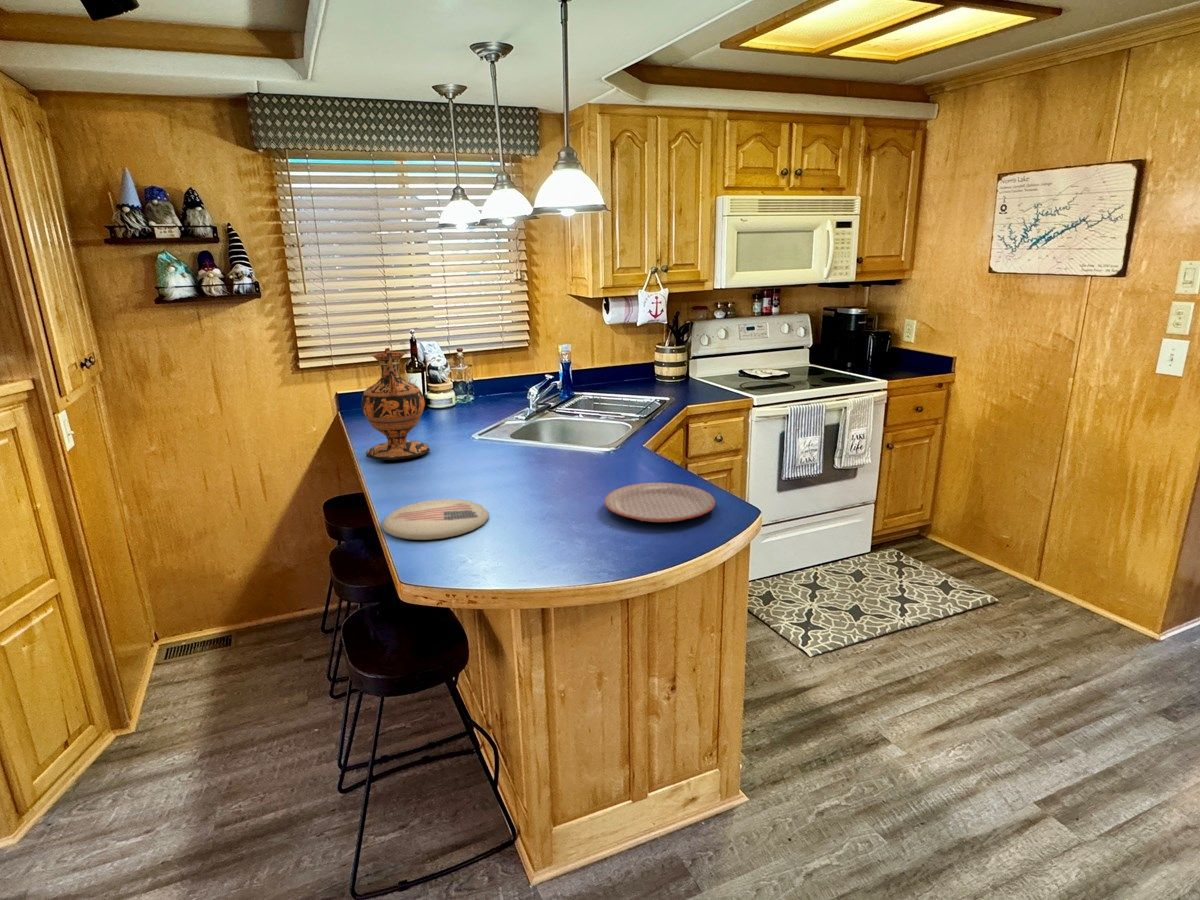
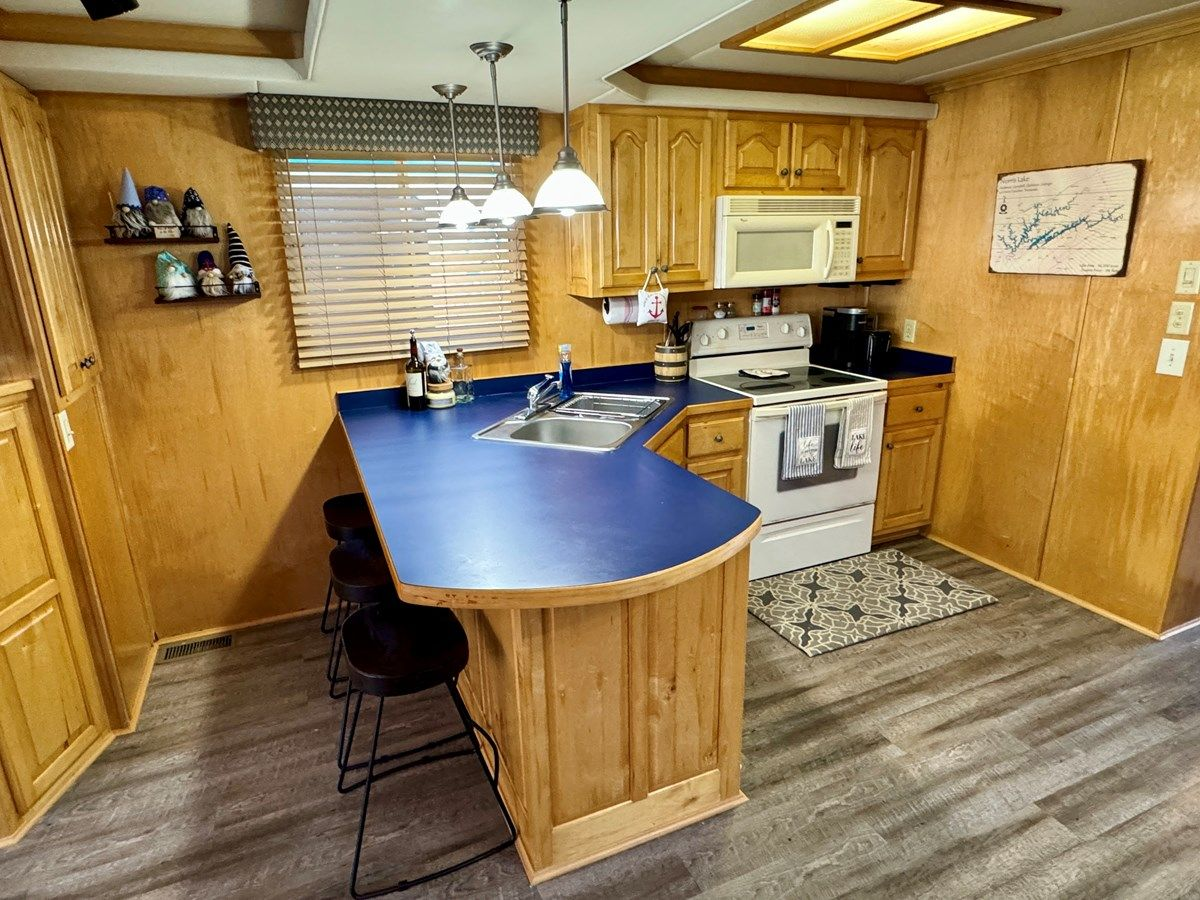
- vase (393, 402)
- plate (436, 516)
- plate (659, 503)
